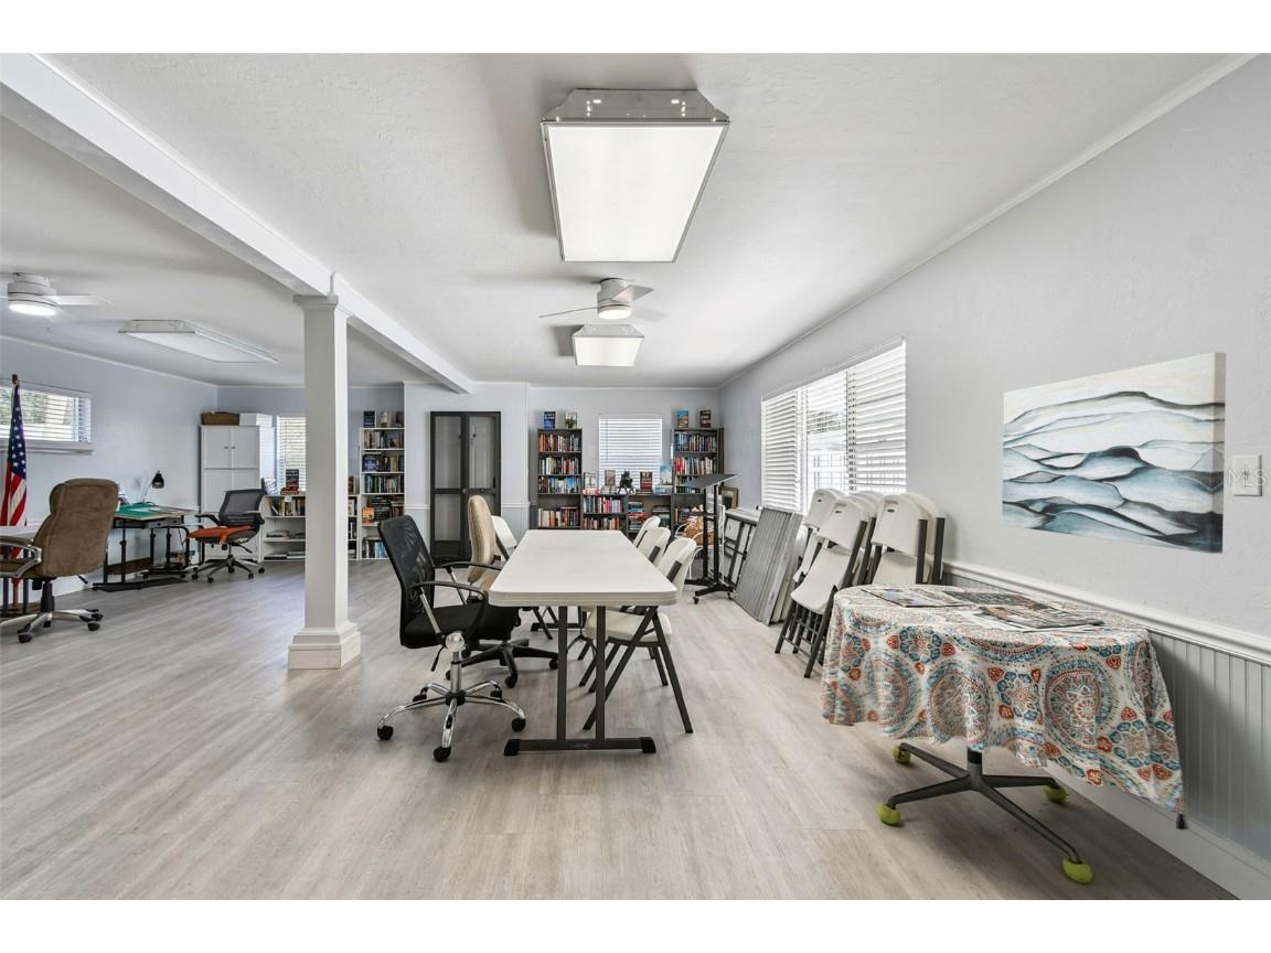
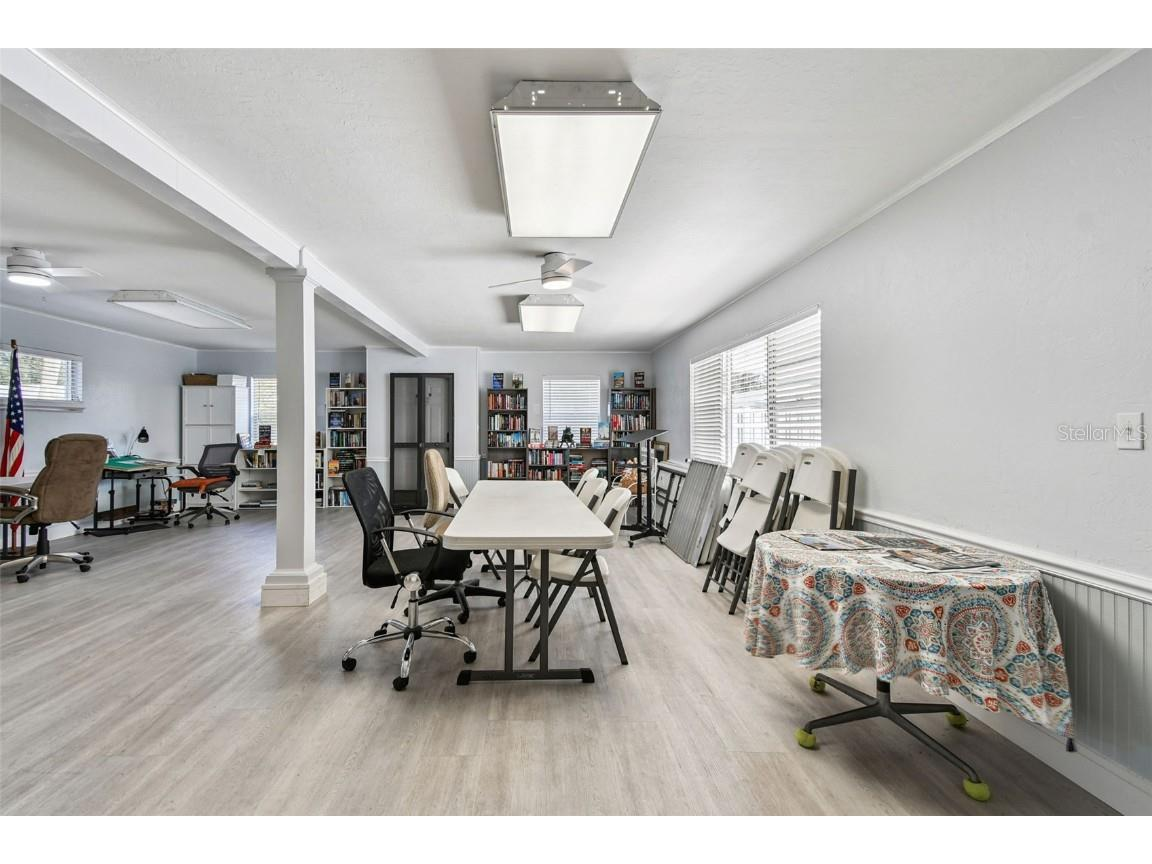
- wall art (1090, 456)
